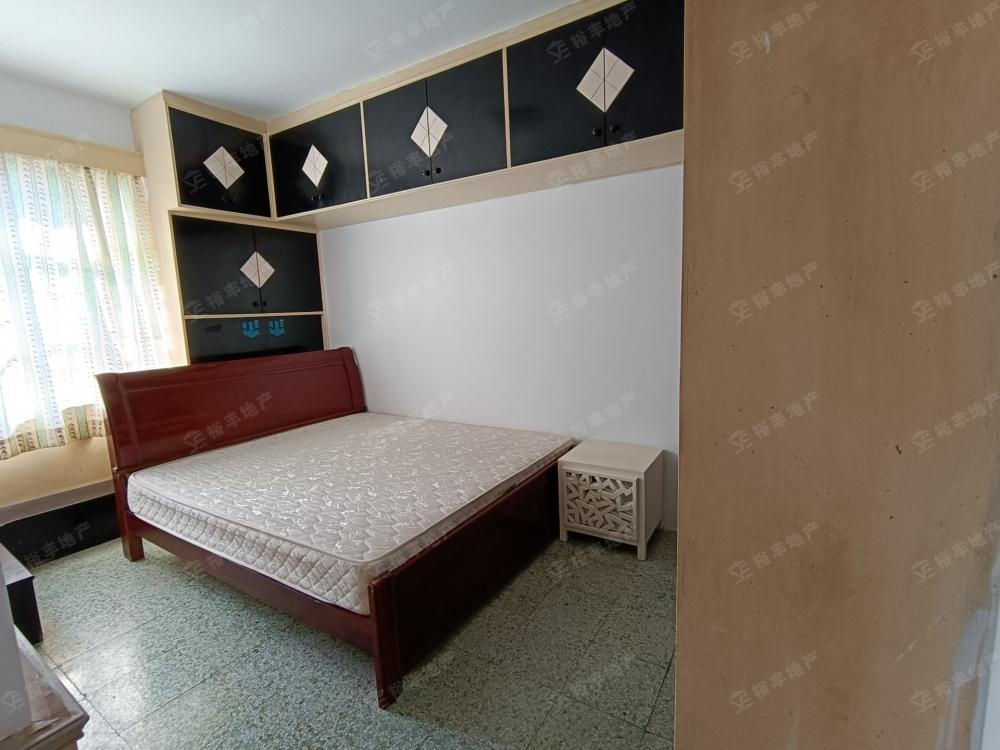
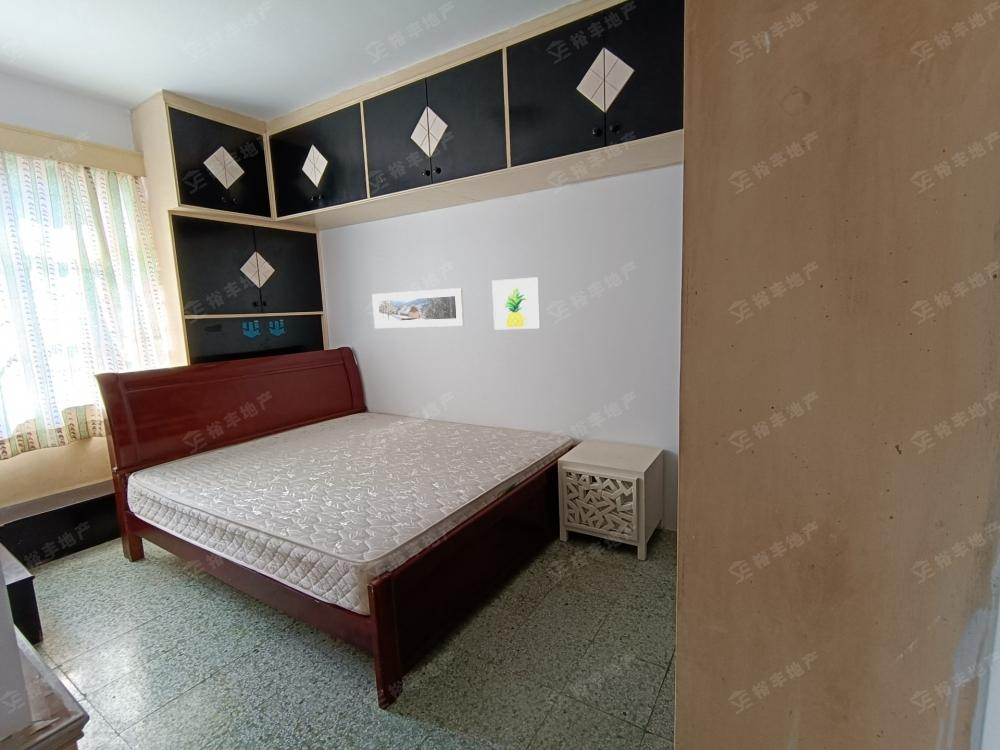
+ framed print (416, 309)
+ wall art (515, 304)
